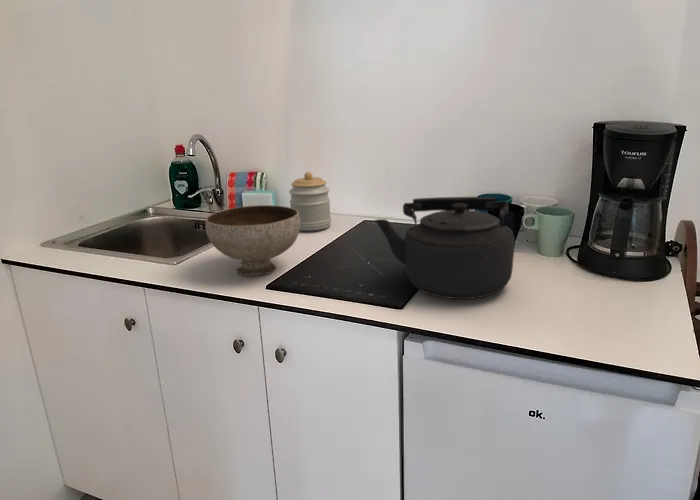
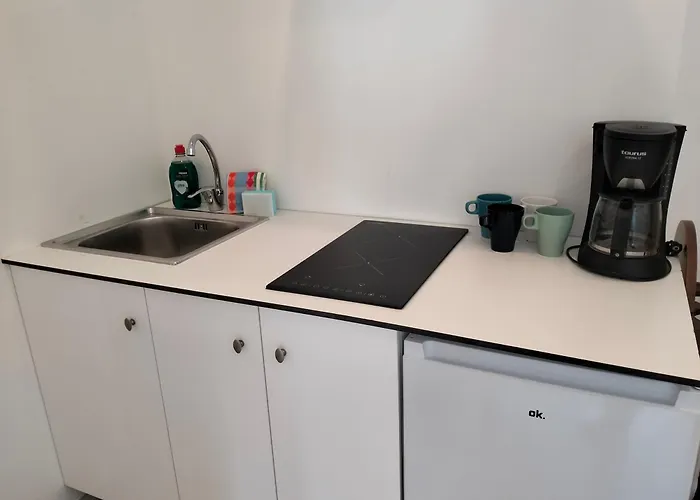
- kettle (455, 243)
- bowl (254, 242)
- jar (309, 199)
